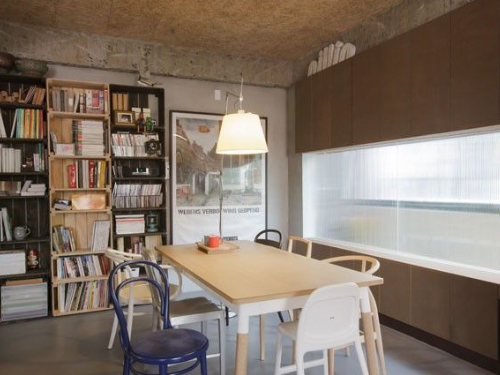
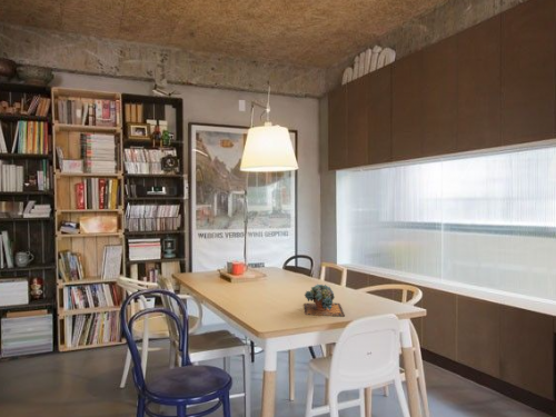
+ succulent plant (324, 296)
